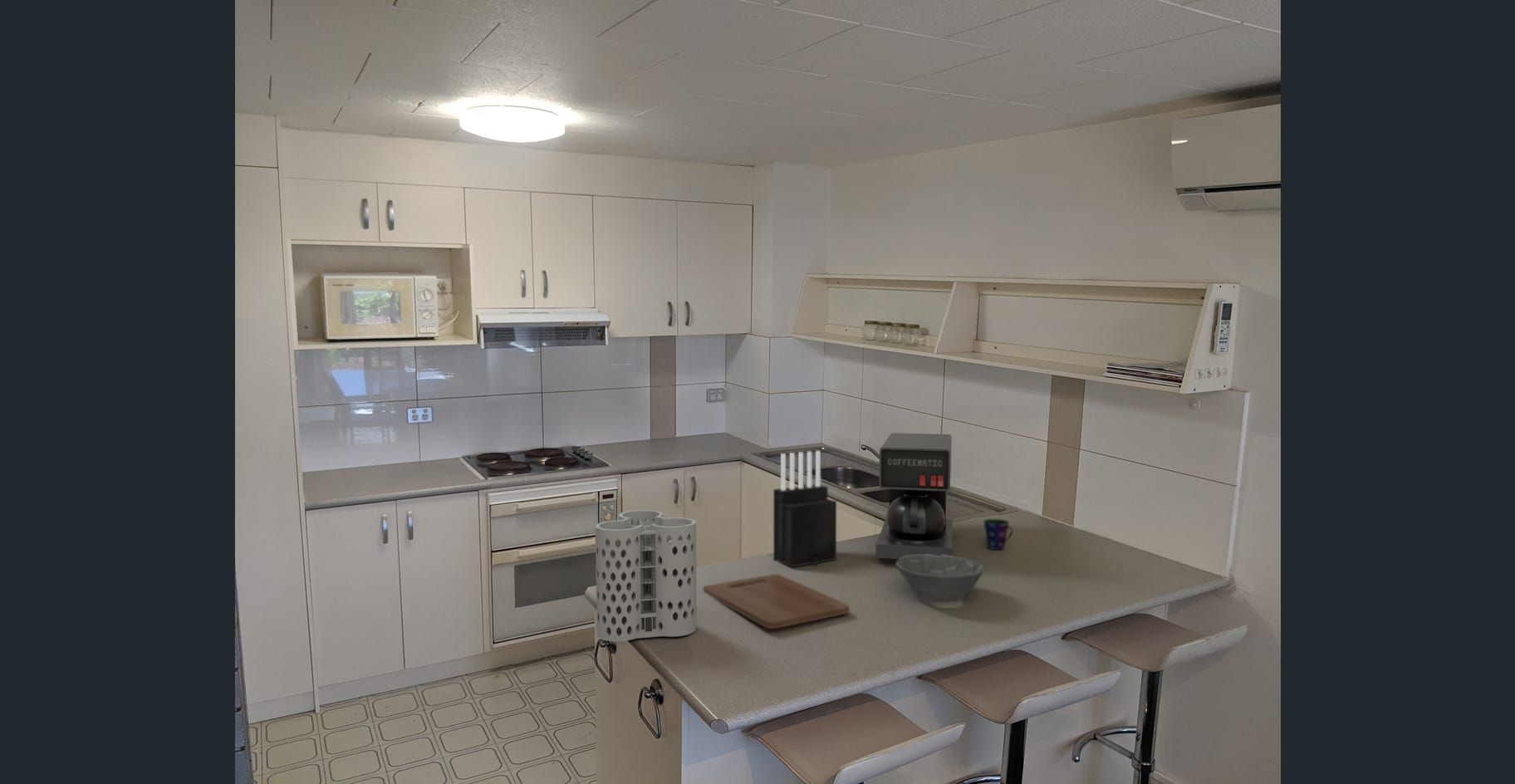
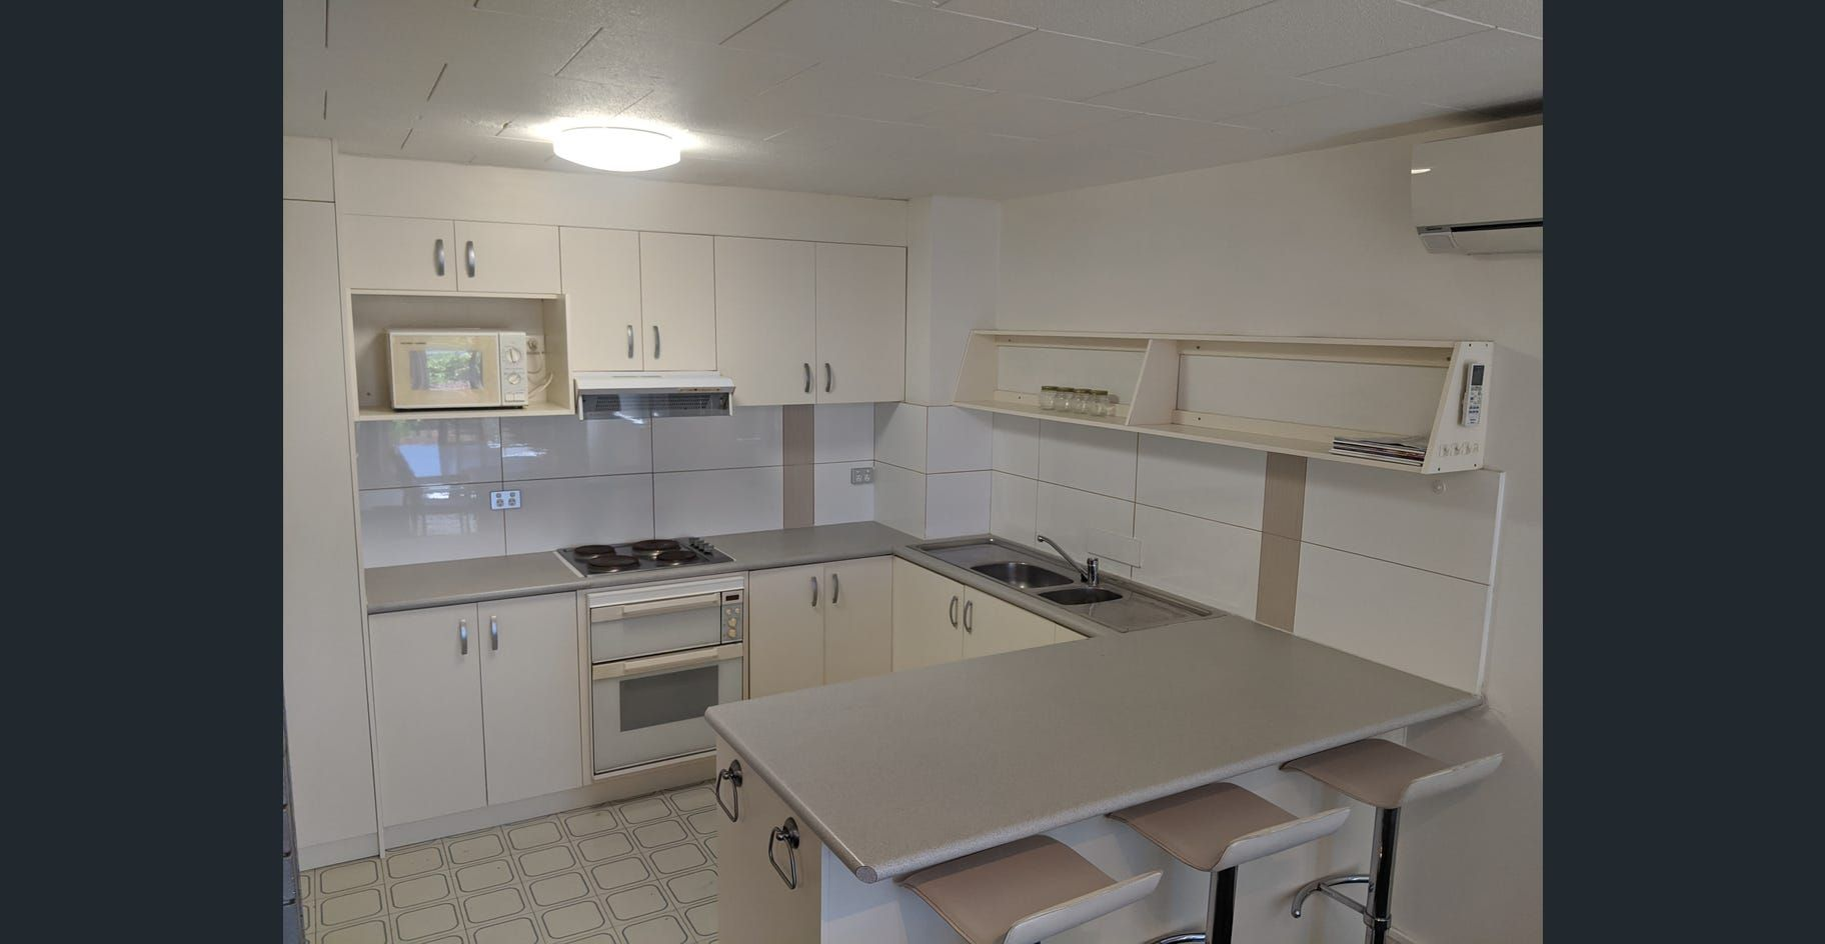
- cutting board (773, 599)
- coffee maker (917, 494)
- knife block (807, 507)
- utensil holder (651, 574)
- cup (998, 535)
- bowl (939, 581)
